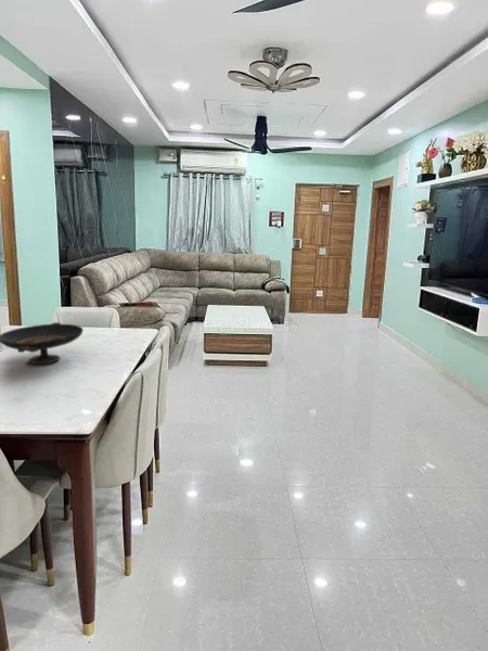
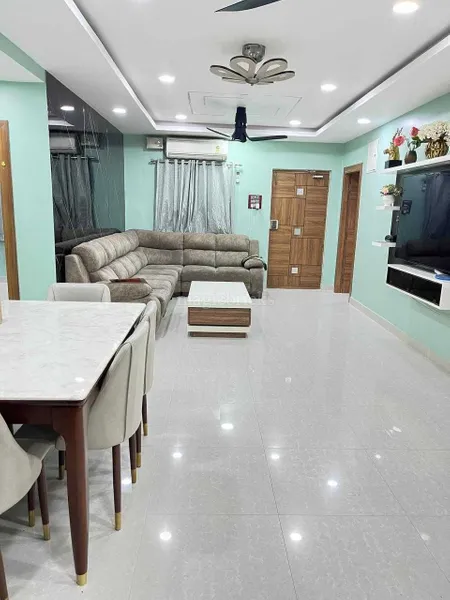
- decorative bowl (42, 345)
